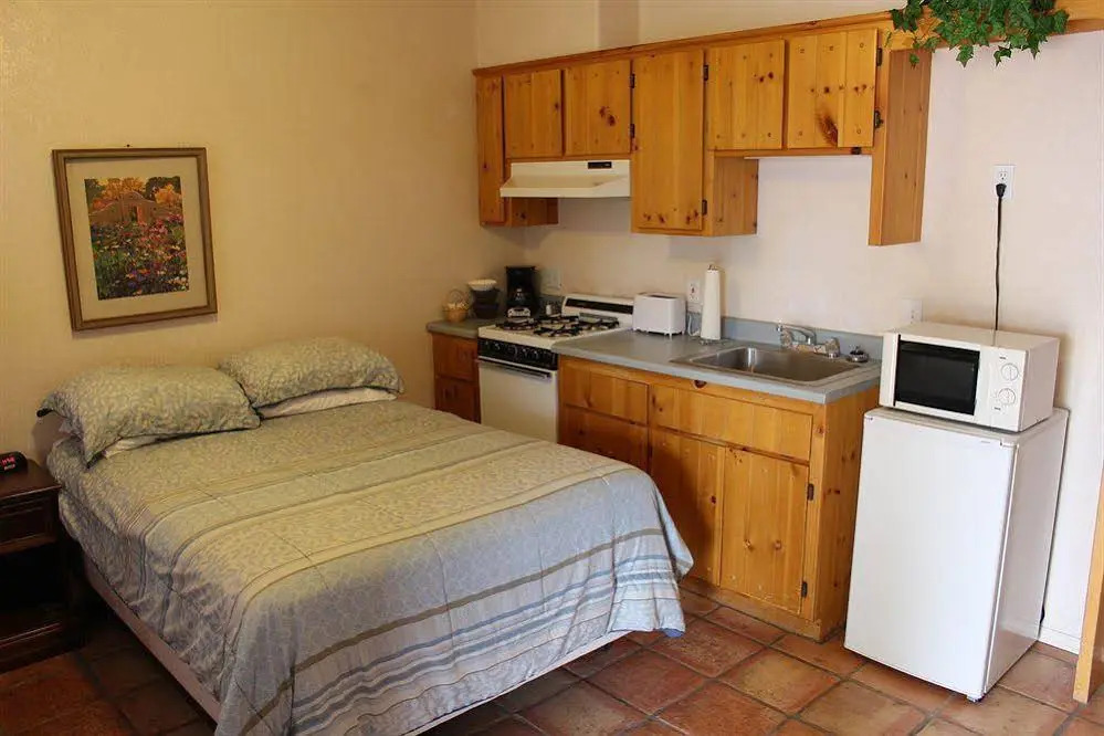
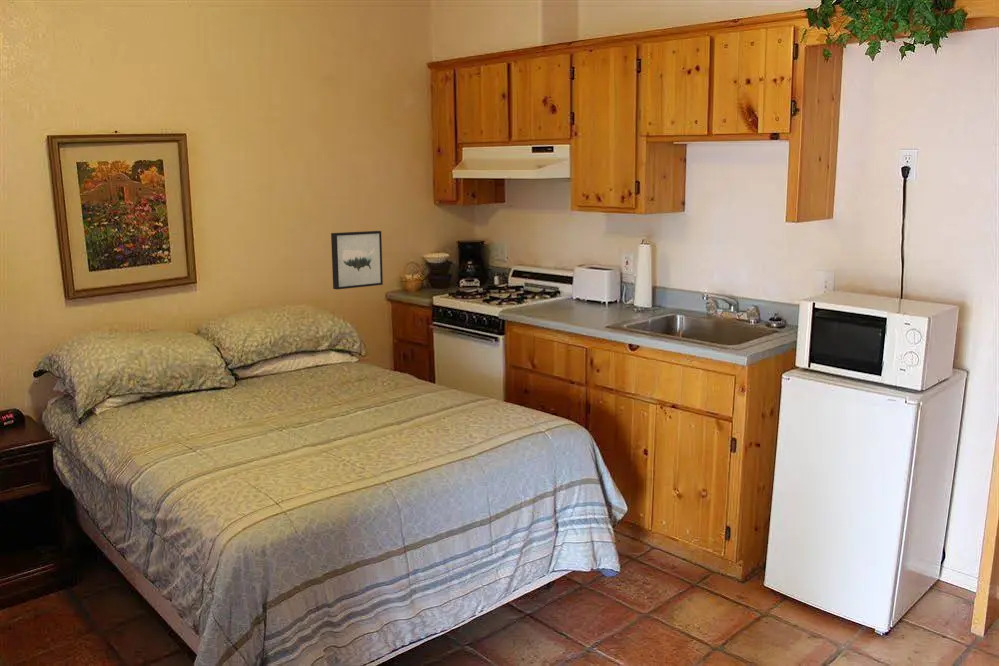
+ wall art (357, 259)
